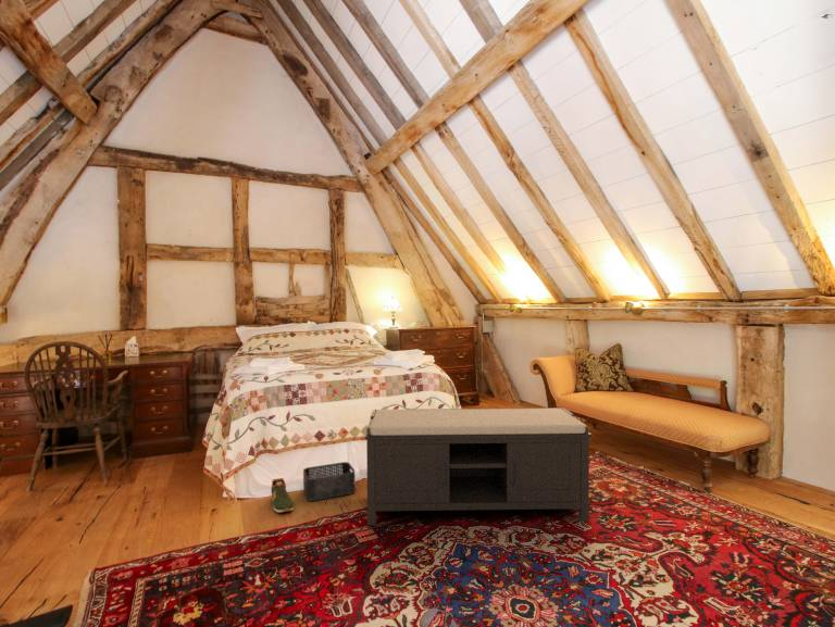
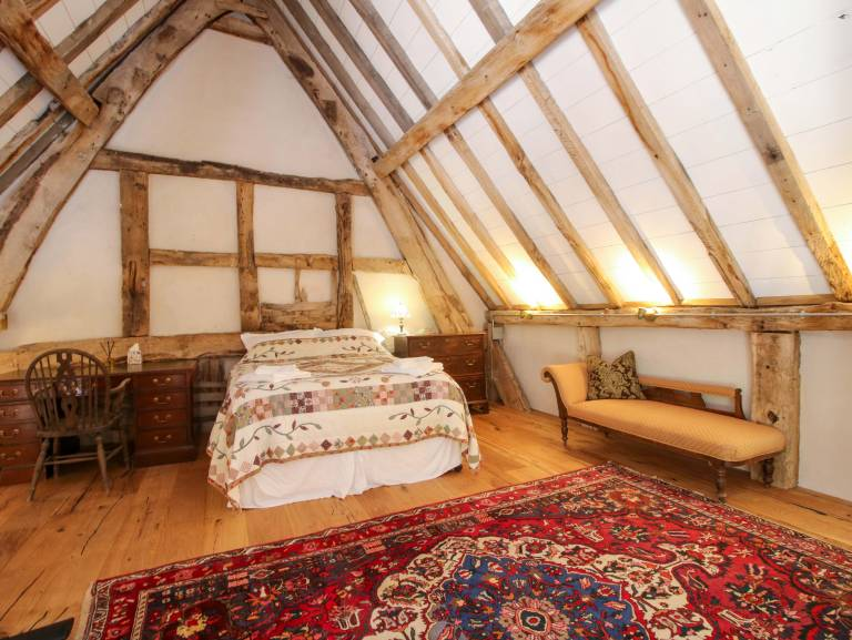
- bench (473, 462)
- storage bin (328, 480)
- shoe (282, 494)
